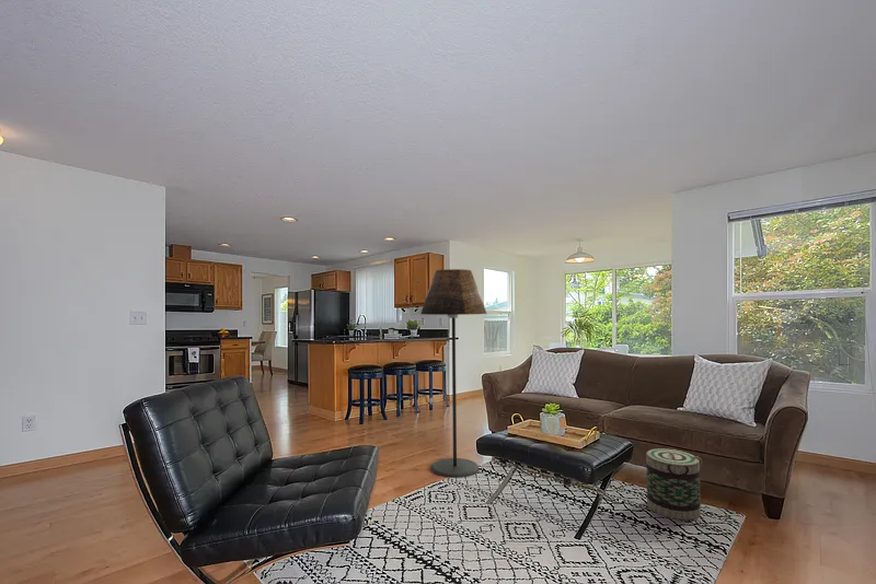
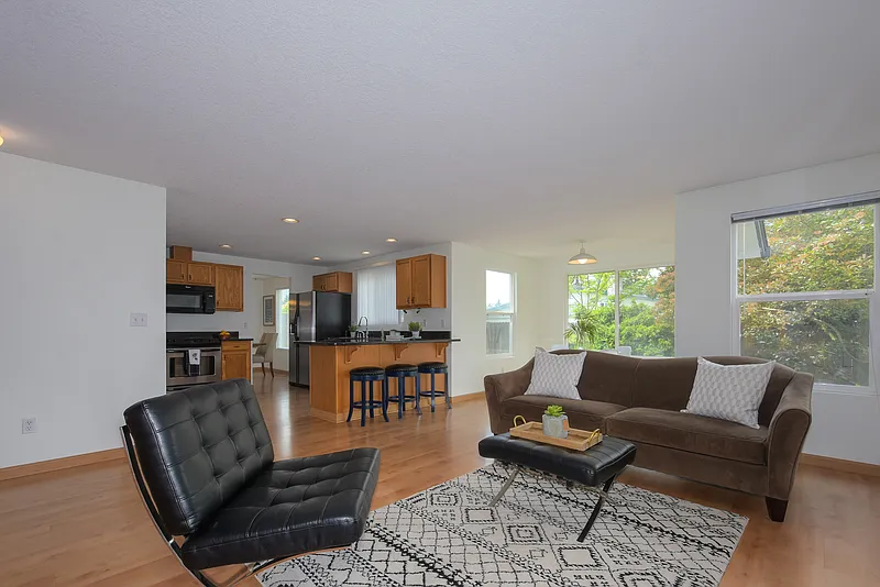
- floor lamp (453, 369)
- basket (673, 481)
